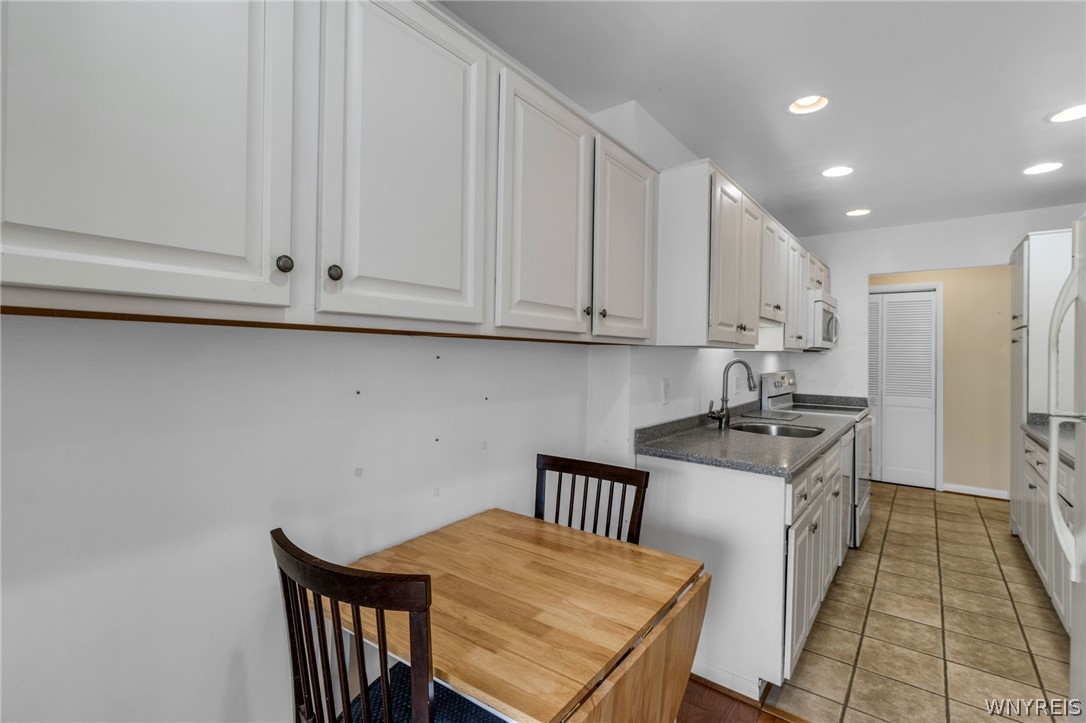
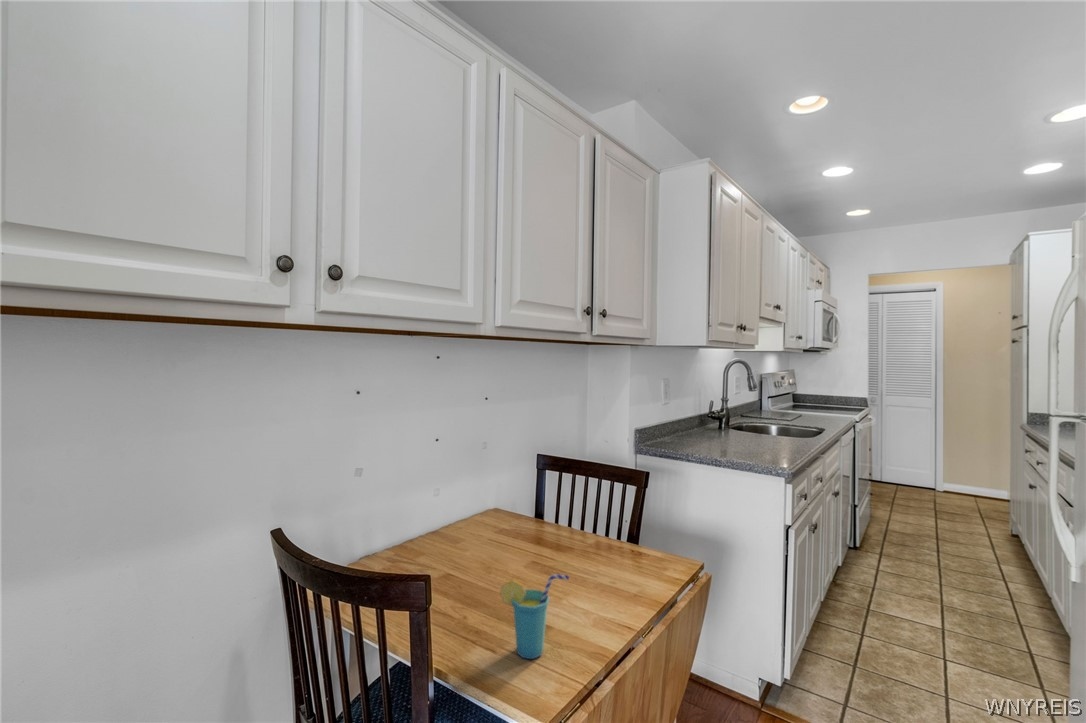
+ cup (534, 613)
